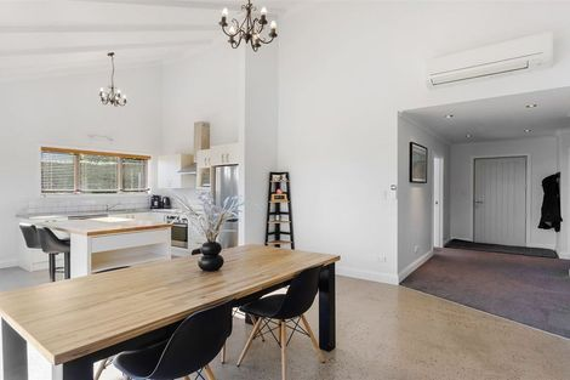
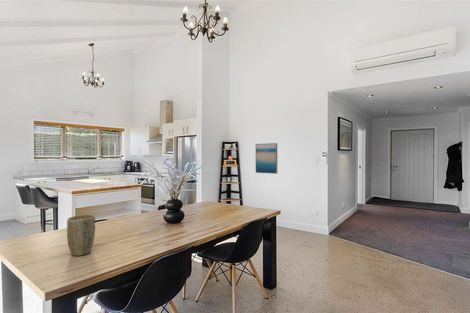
+ plant pot (81, 234)
+ wall art (266, 158)
